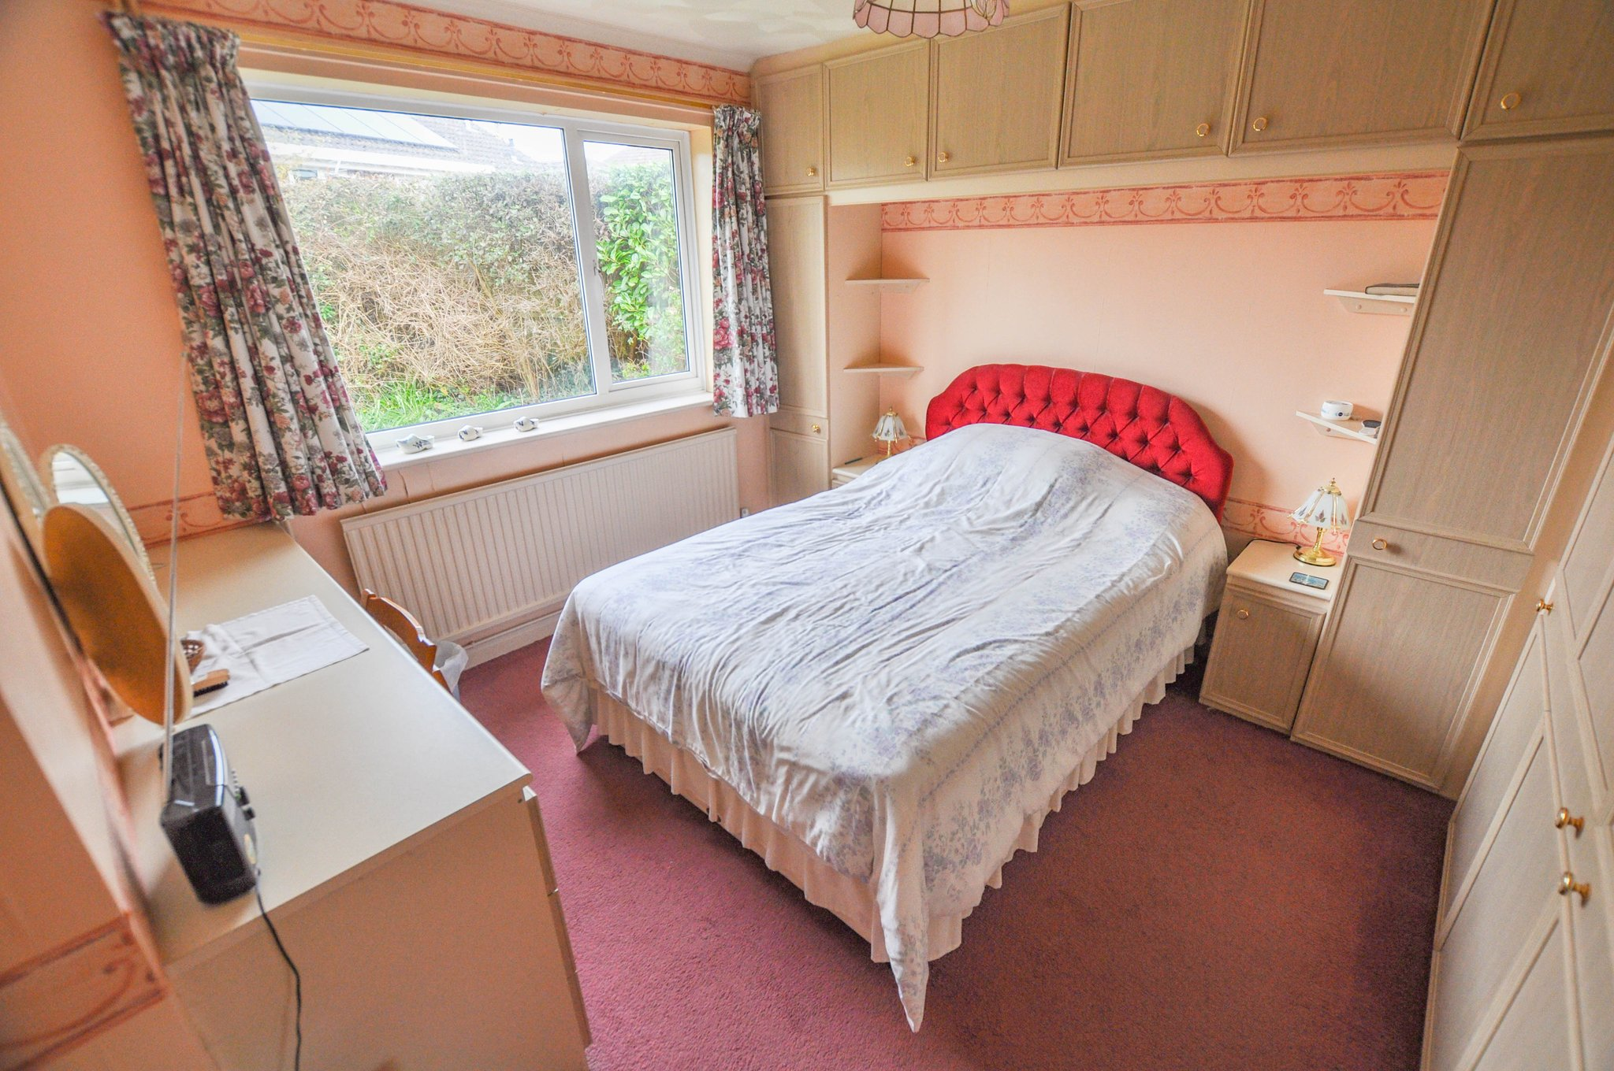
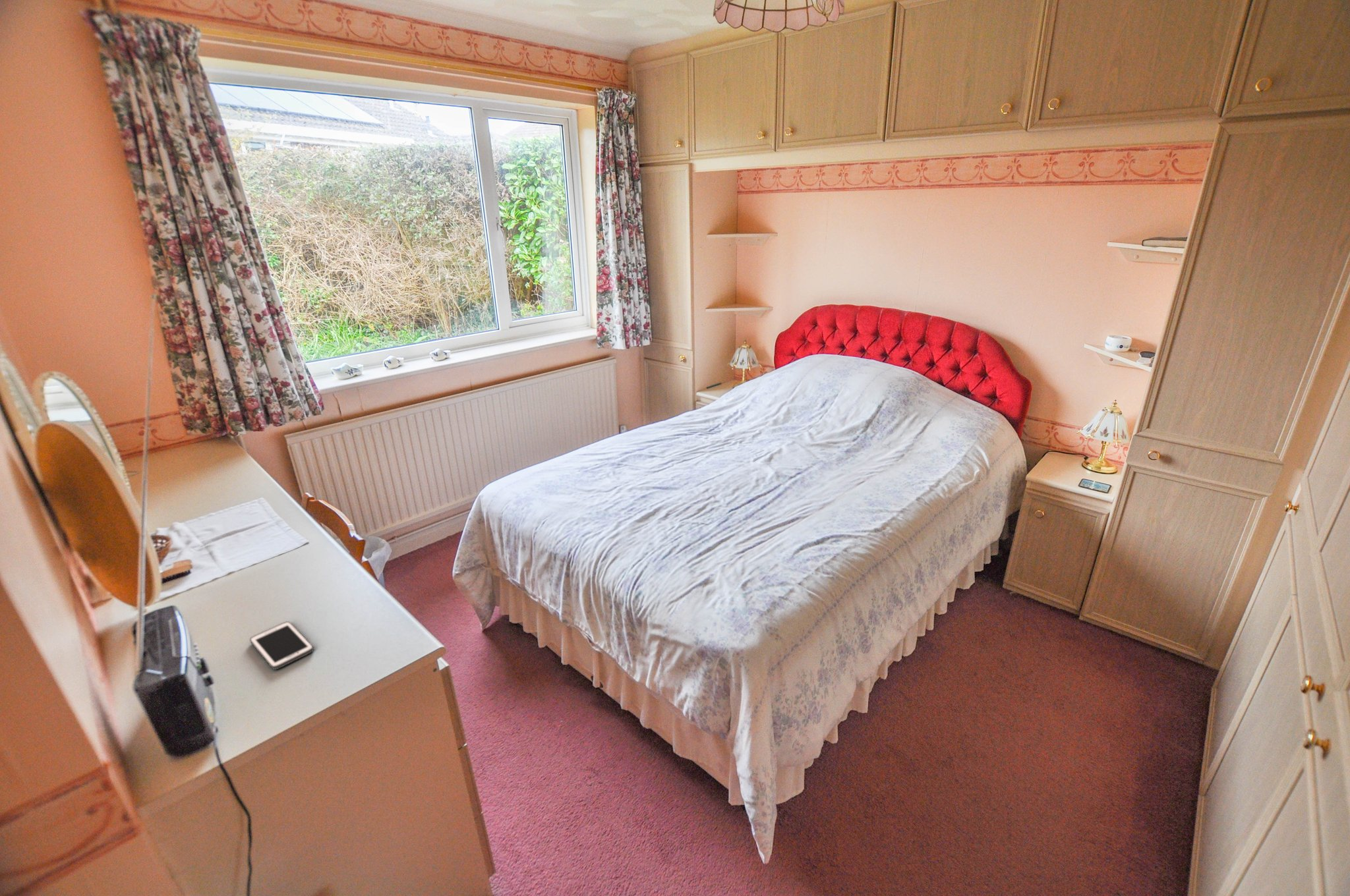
+ cell phone (281, 644)
